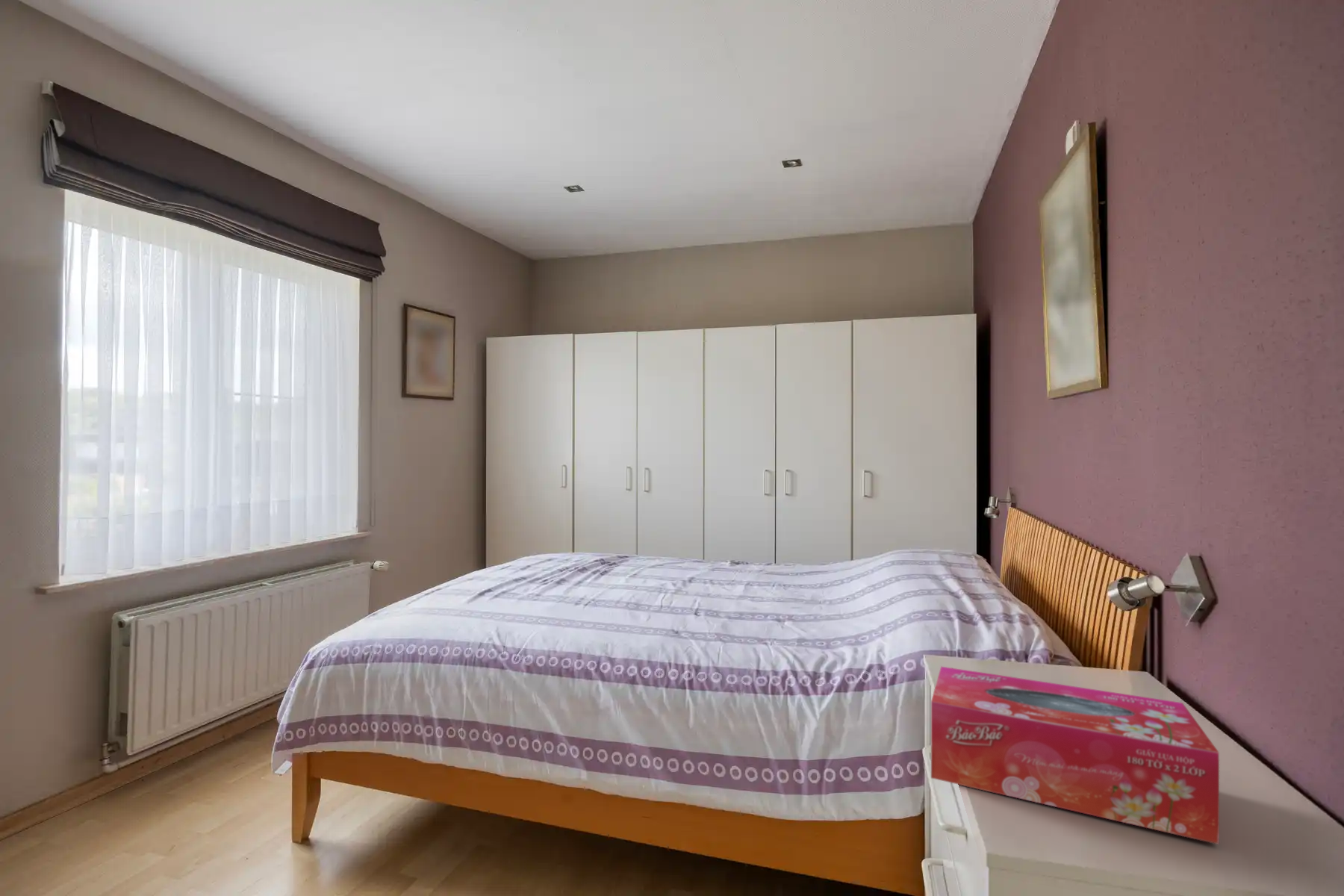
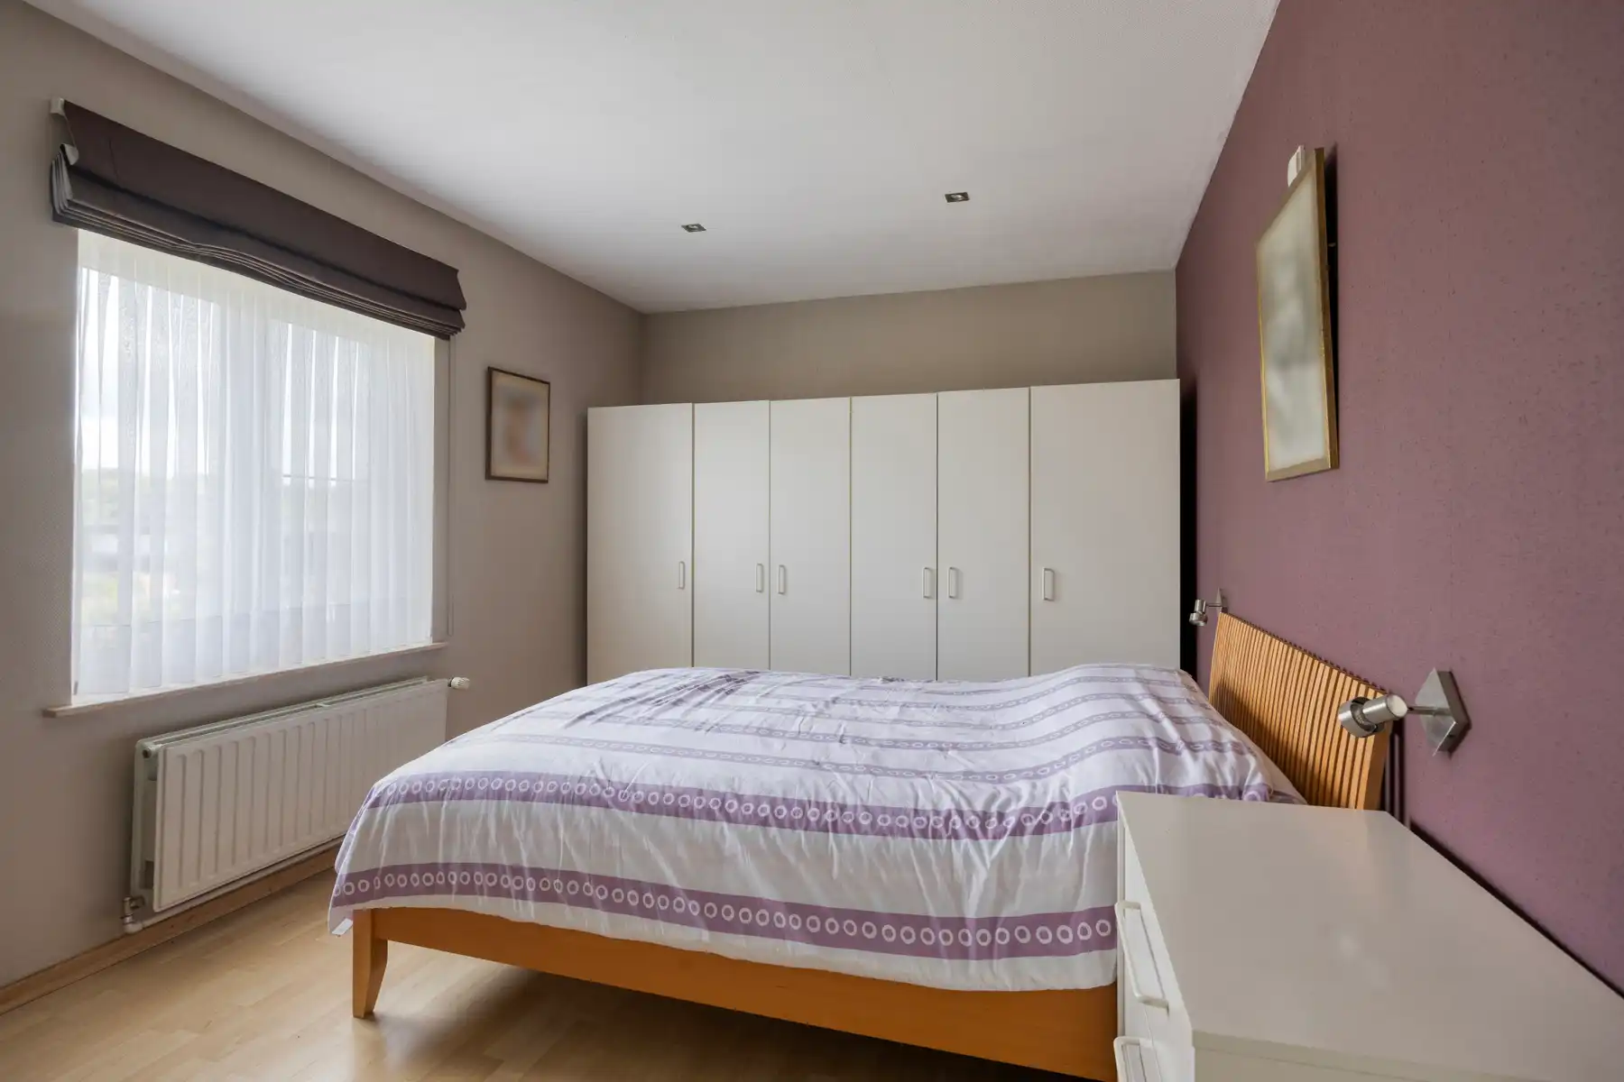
- tissue box (1057, 740)
